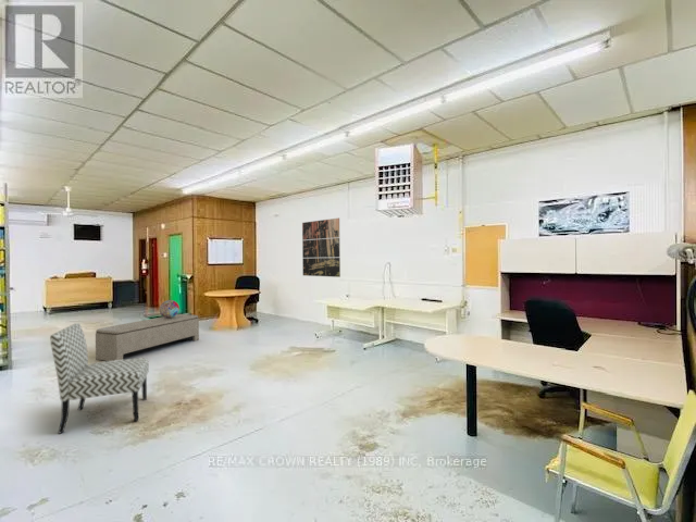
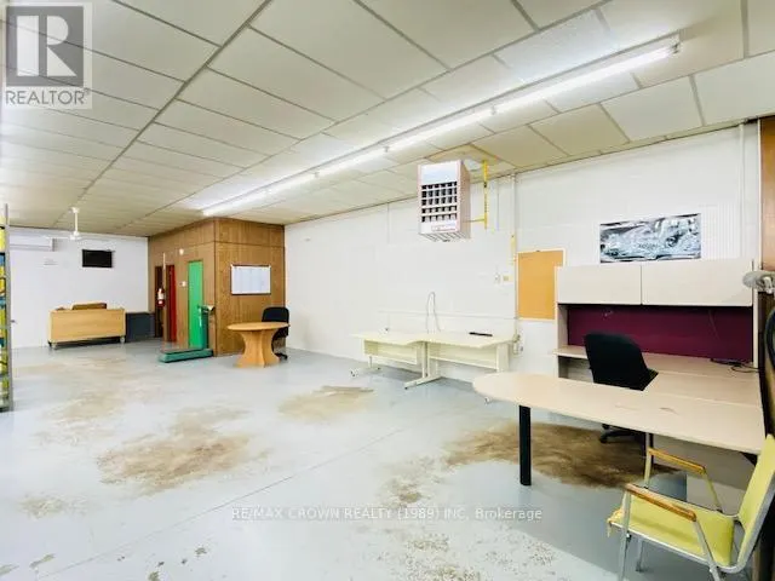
- wall art (320, 248)
- decorative globe (169, 309)
- chair (104, 370)
- bench (152, 334)
